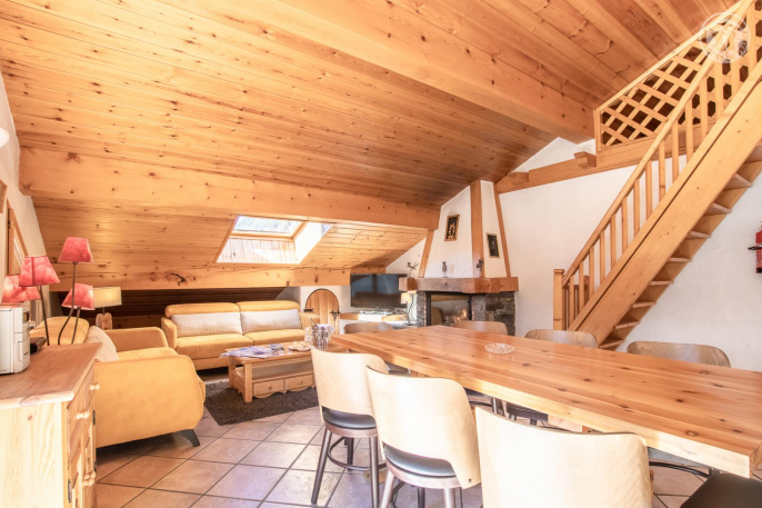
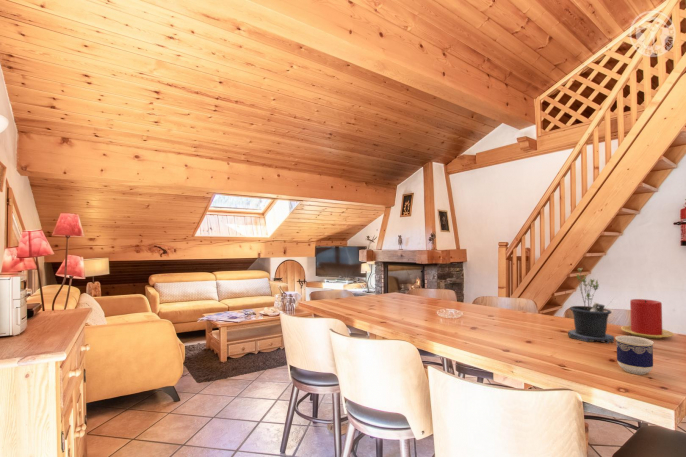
+ candle (646, 317)
+ potted plant (588, 302)
+ cup (635, 354)
